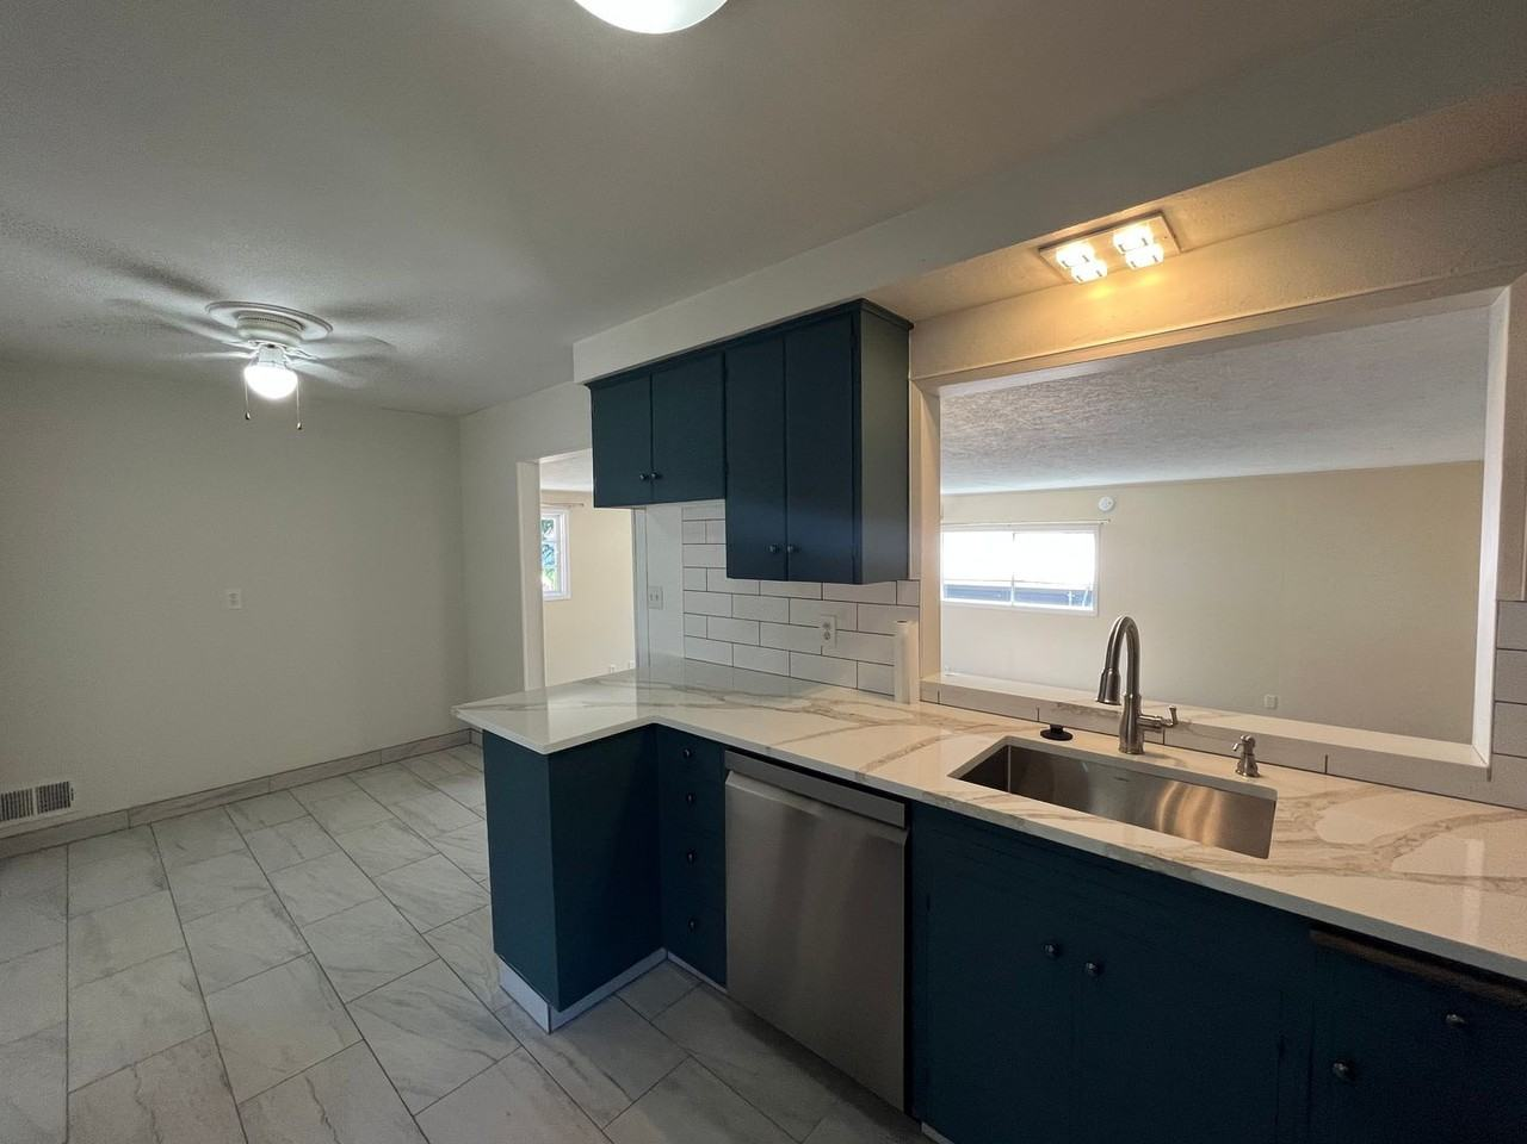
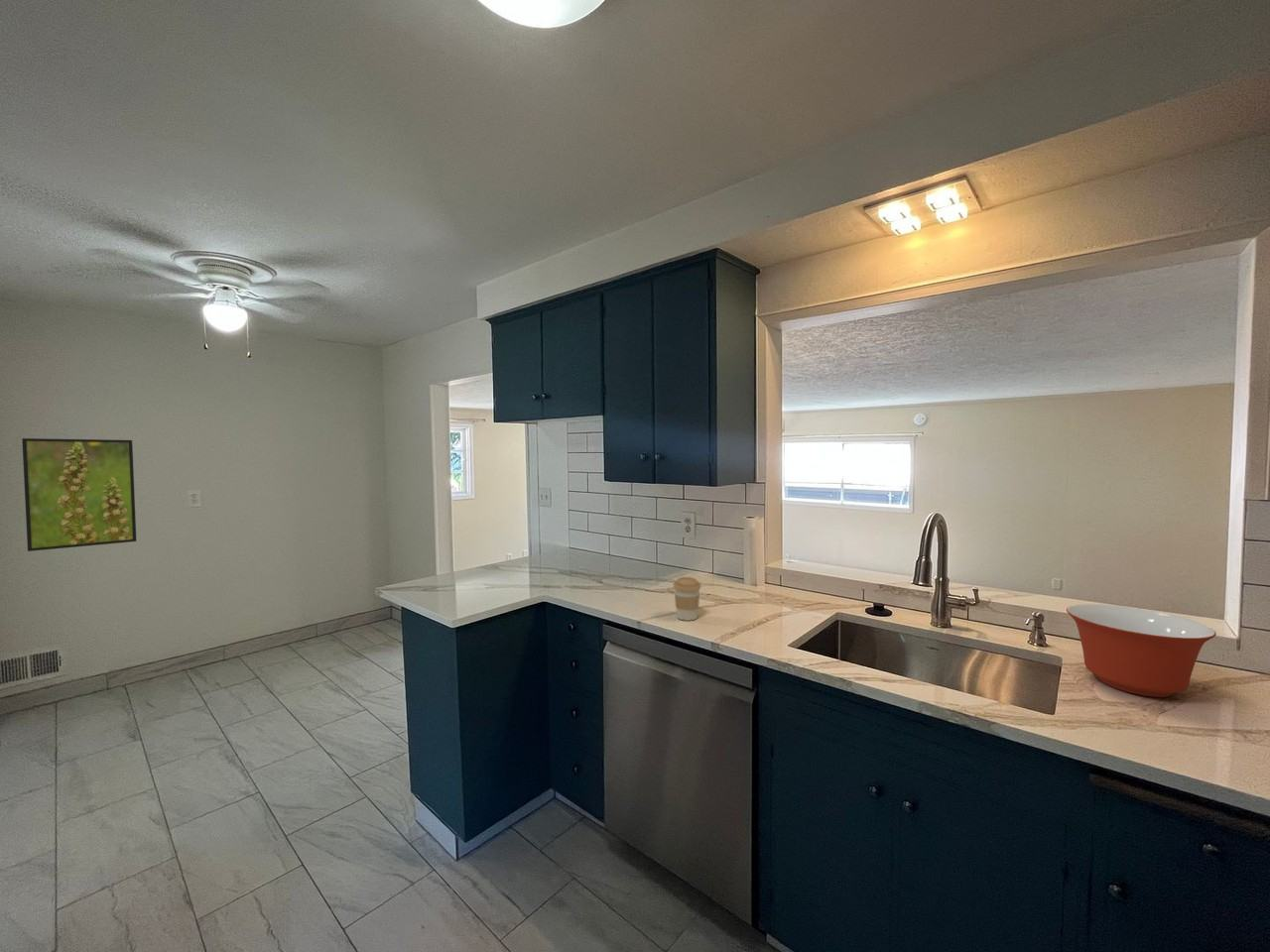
+ coffee cup (687, 598)
+ mixing bowl (1134, 652)
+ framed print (82, 493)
